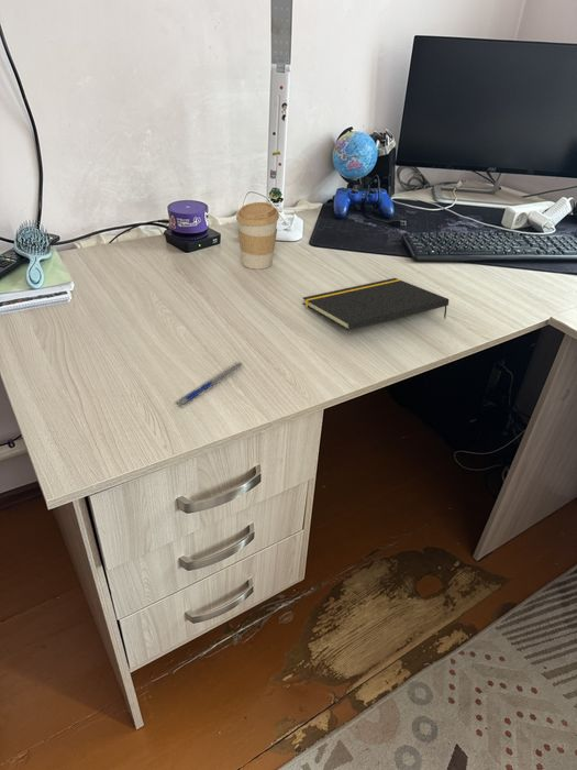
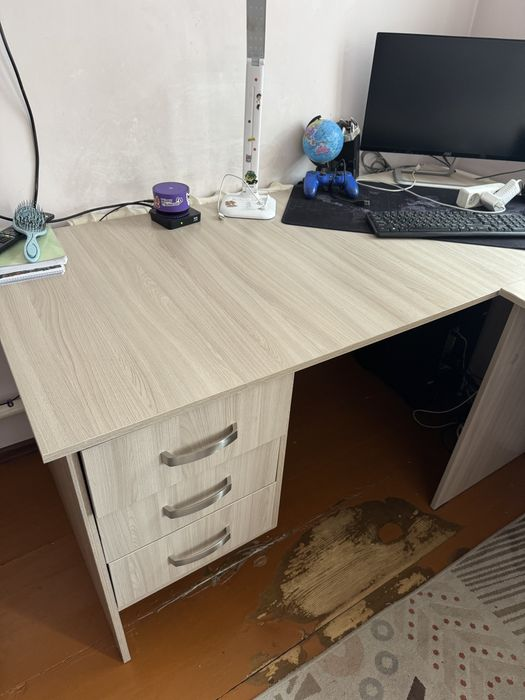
- coffee cup (257, 234)
- notepad (374, 301)
- pen (211, 382)
